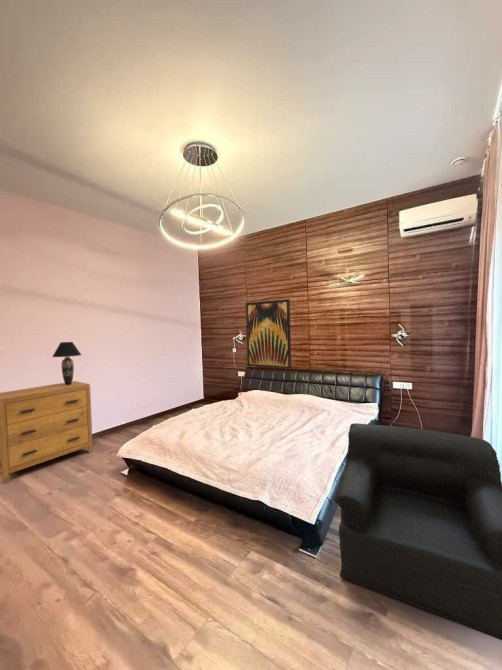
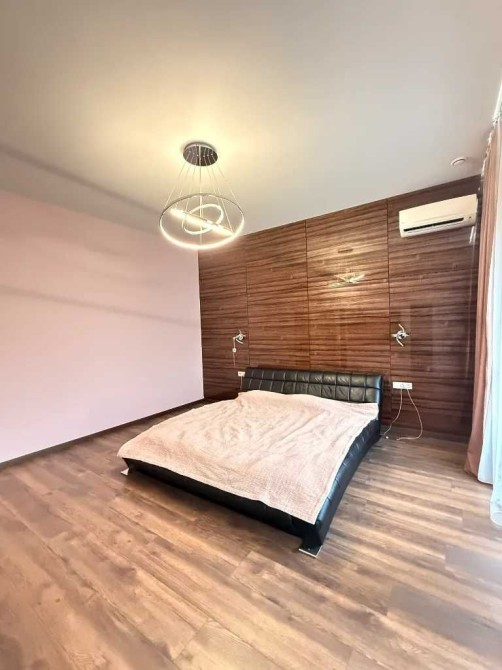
- dresser (45, 425)
- table lamp (67, 363)
- armchair (415, 500)
- wall art (267, 334)
